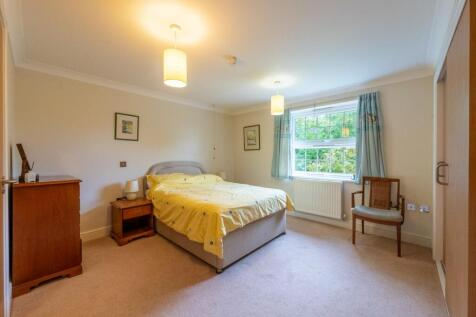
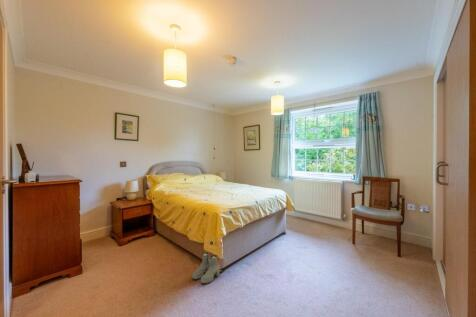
+ boots (206, 266)
